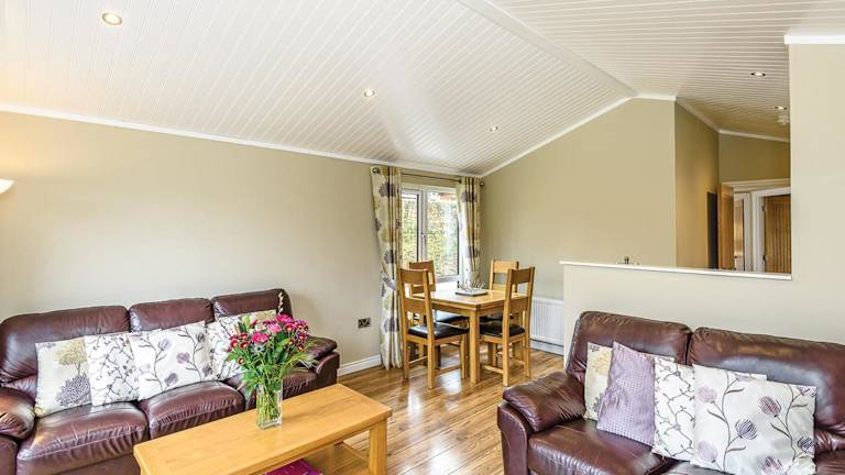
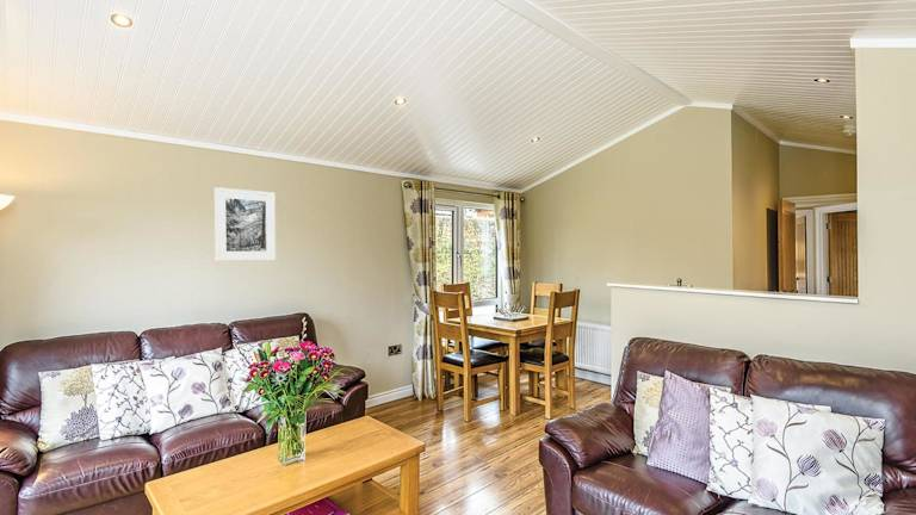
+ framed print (246, 225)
